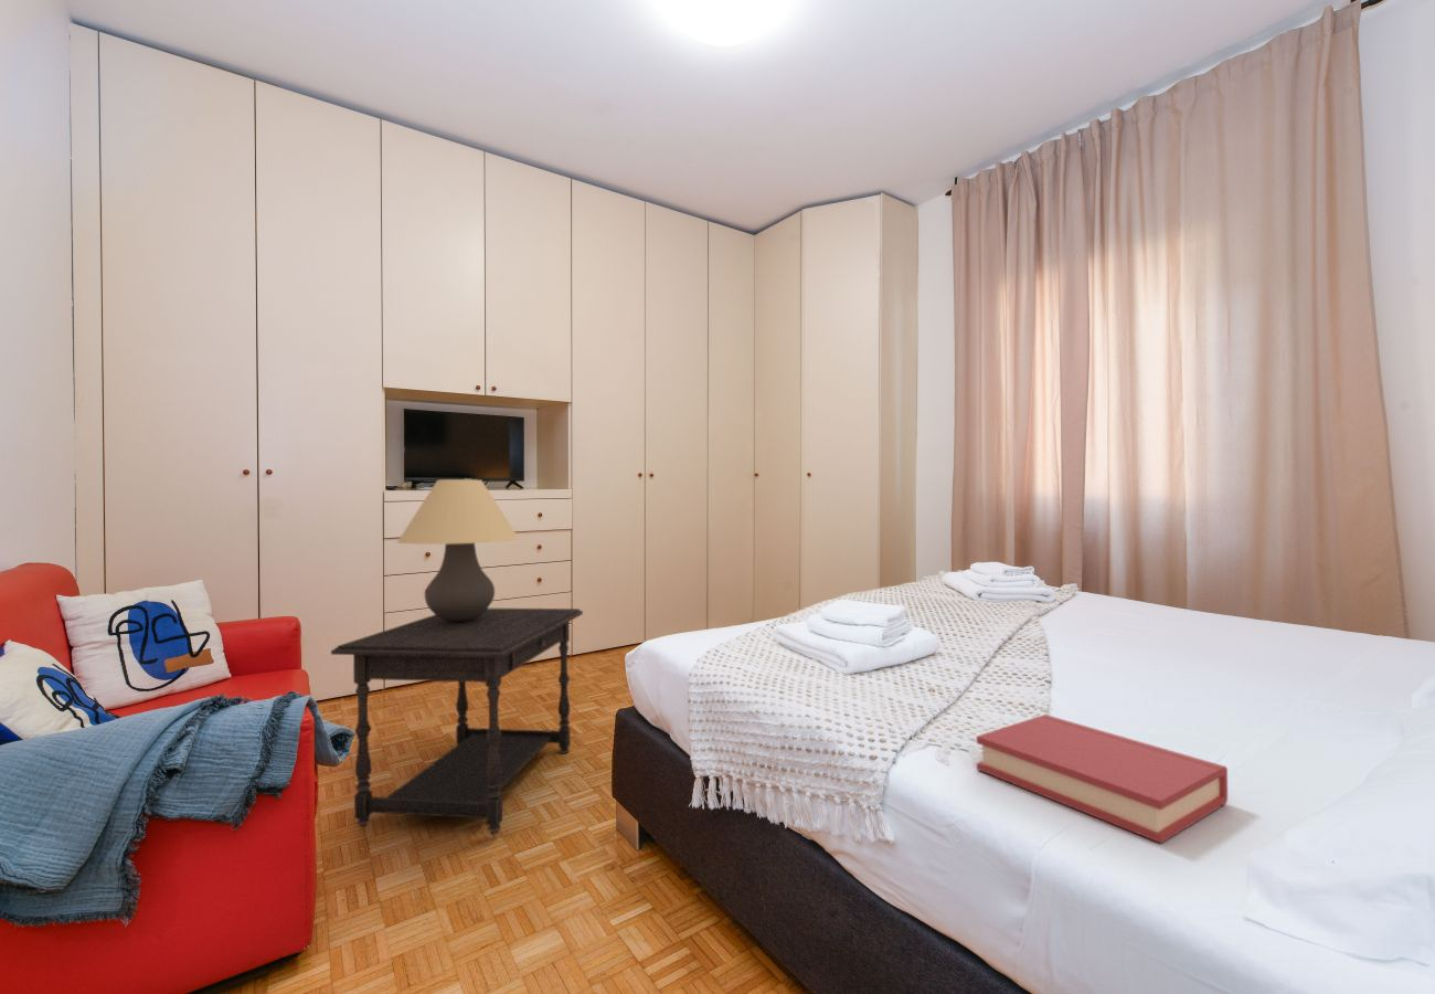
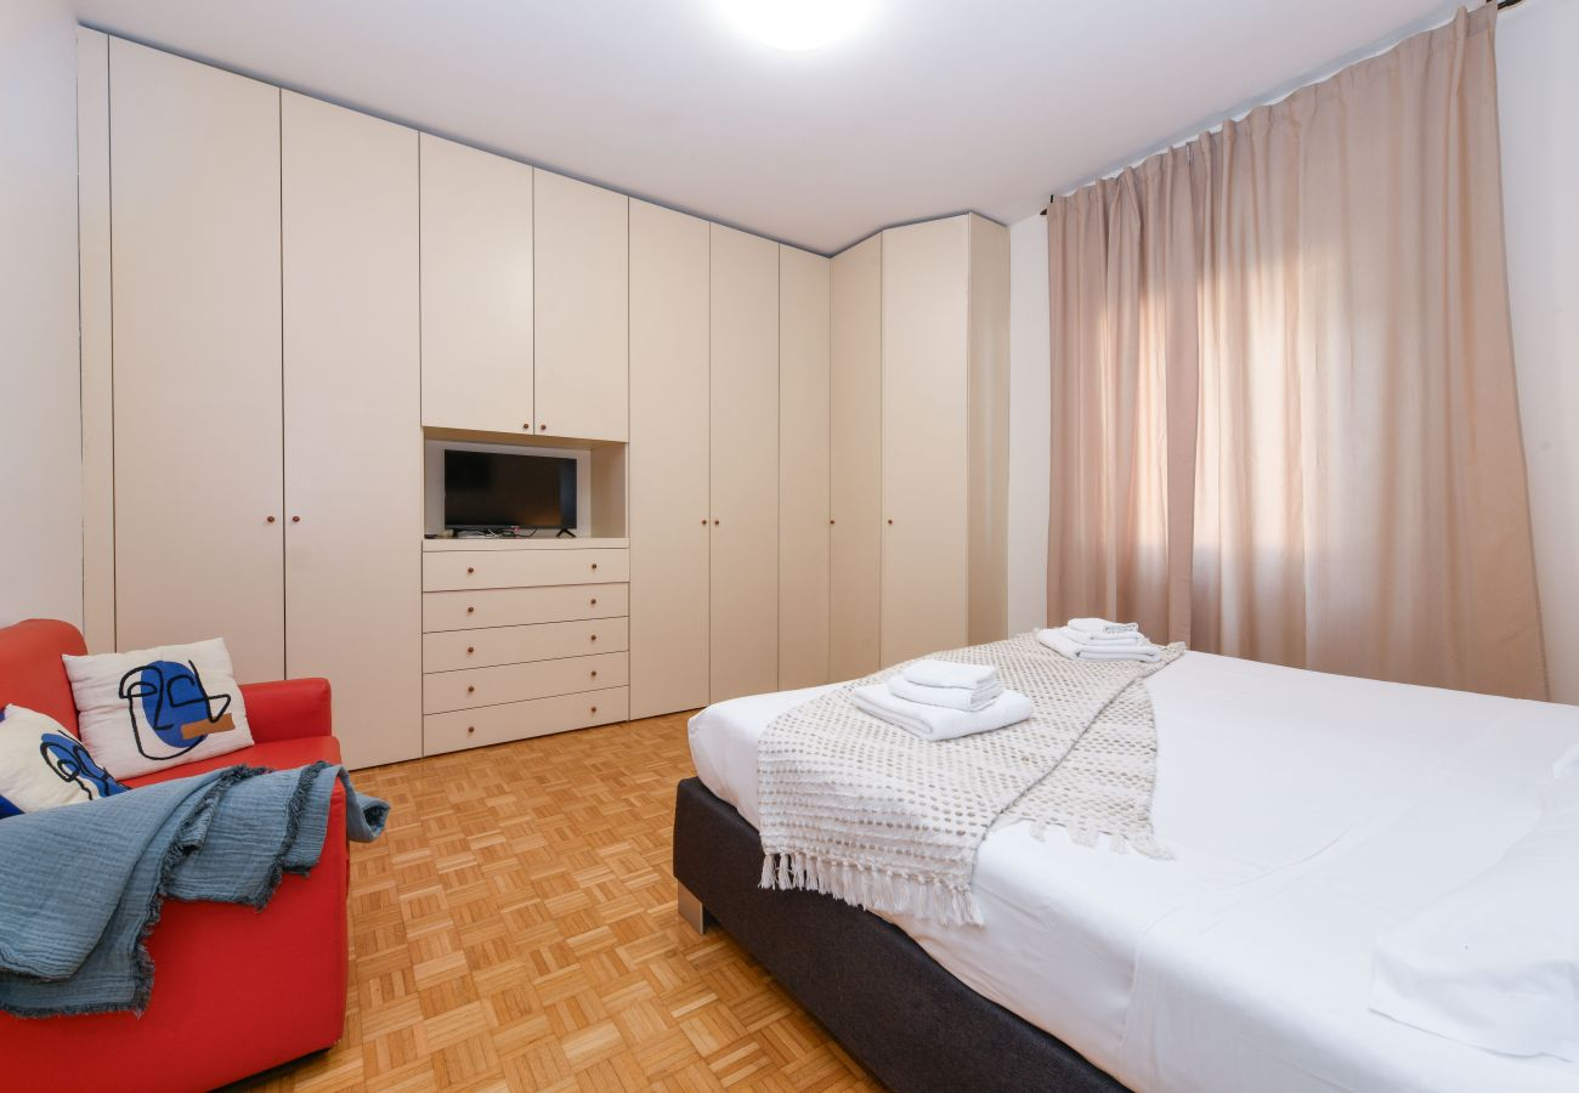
- hardback book (1094, 766)
- side table (467, 705)
- table lamp (459, 550)
